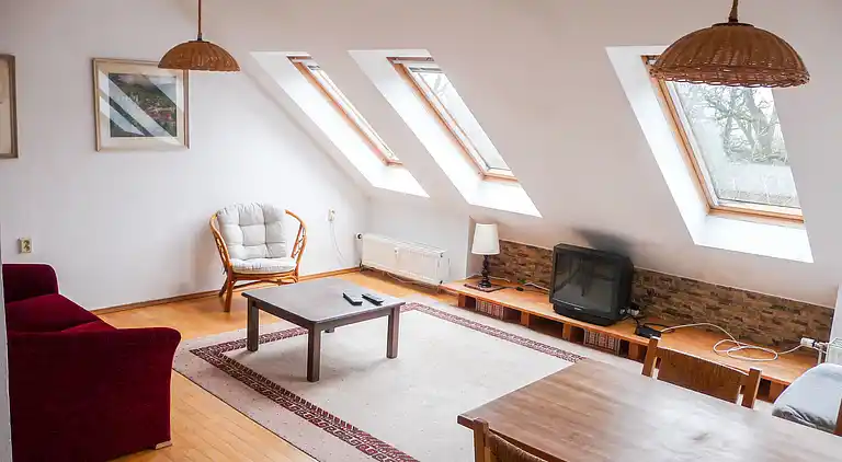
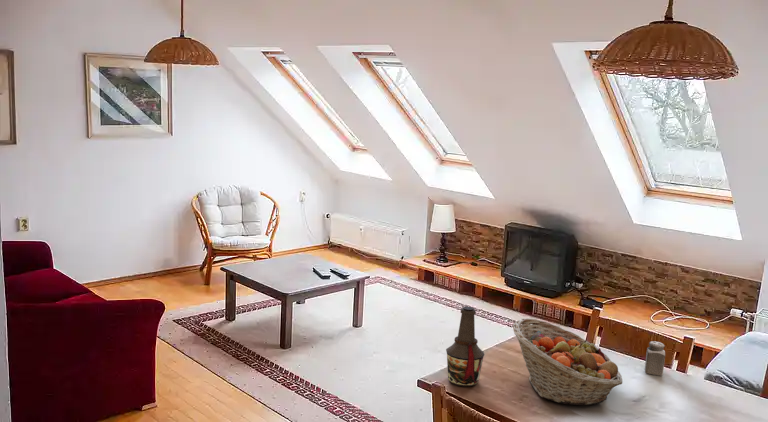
+ fruit basket (565, 359)
+ salt shaker (655, 357)
+ bottle (466, 345)
